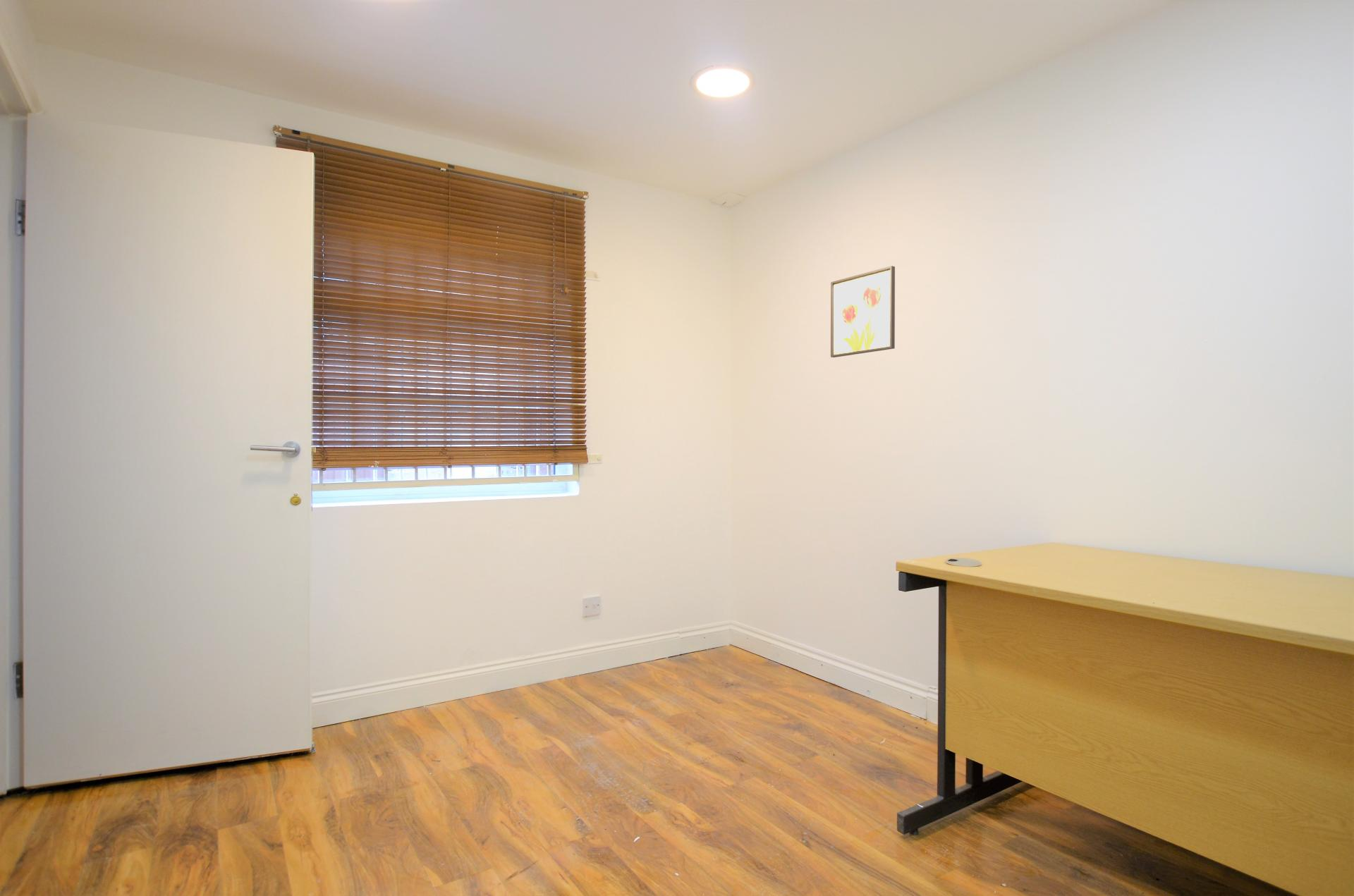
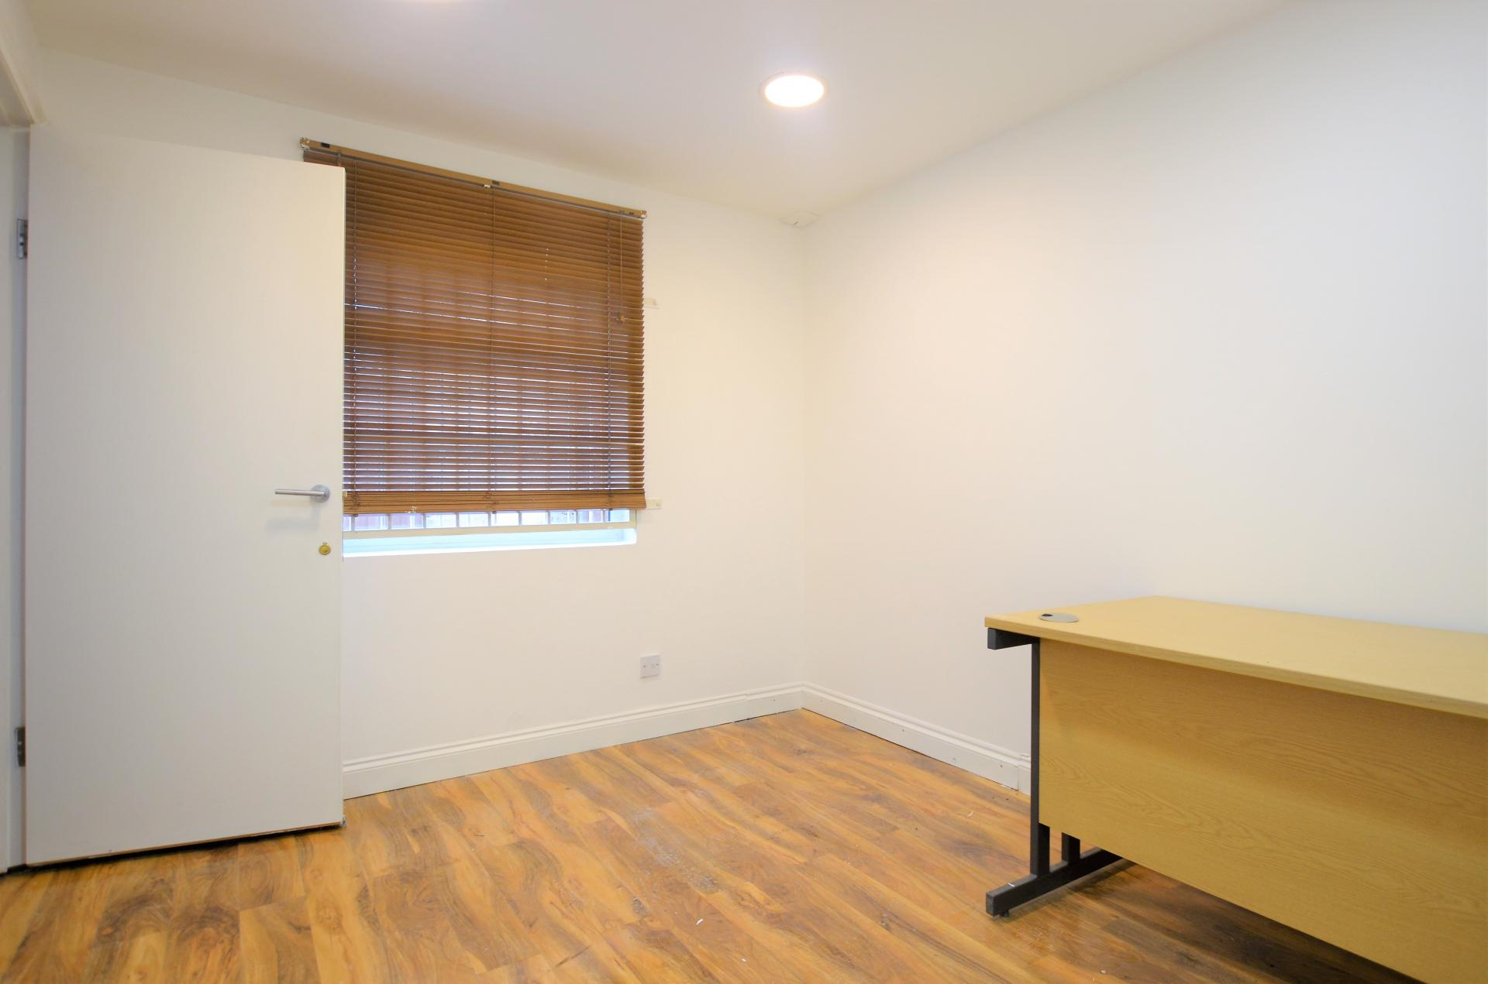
- wall art (862, 314)
